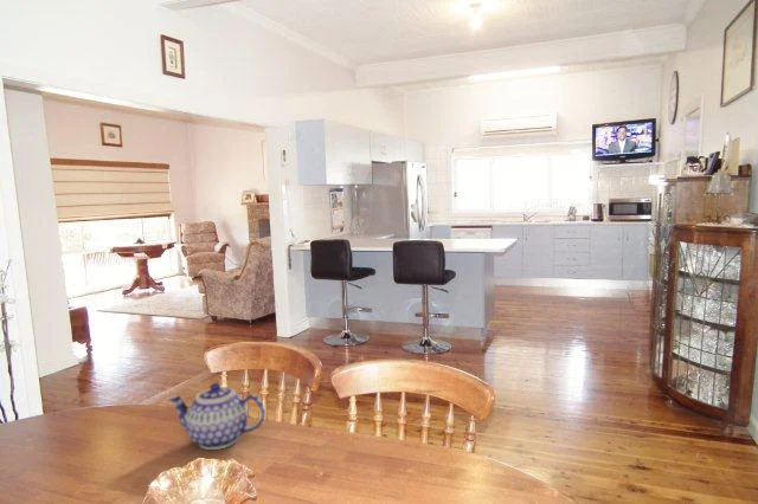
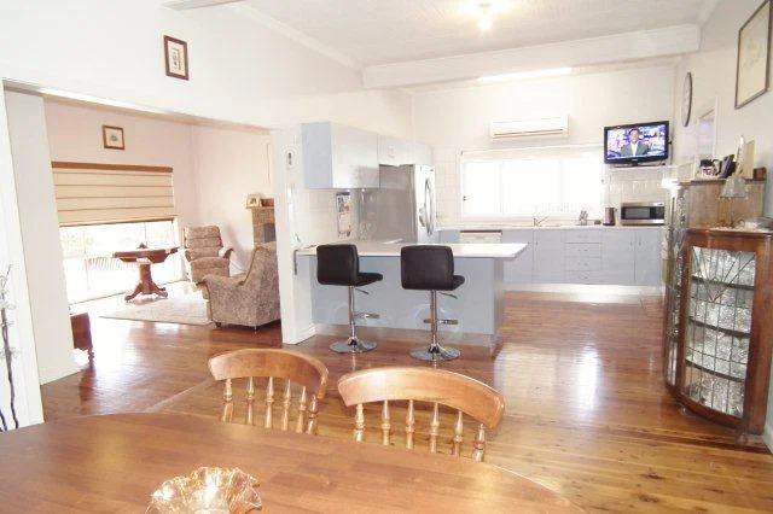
- teapot (216, 412)
